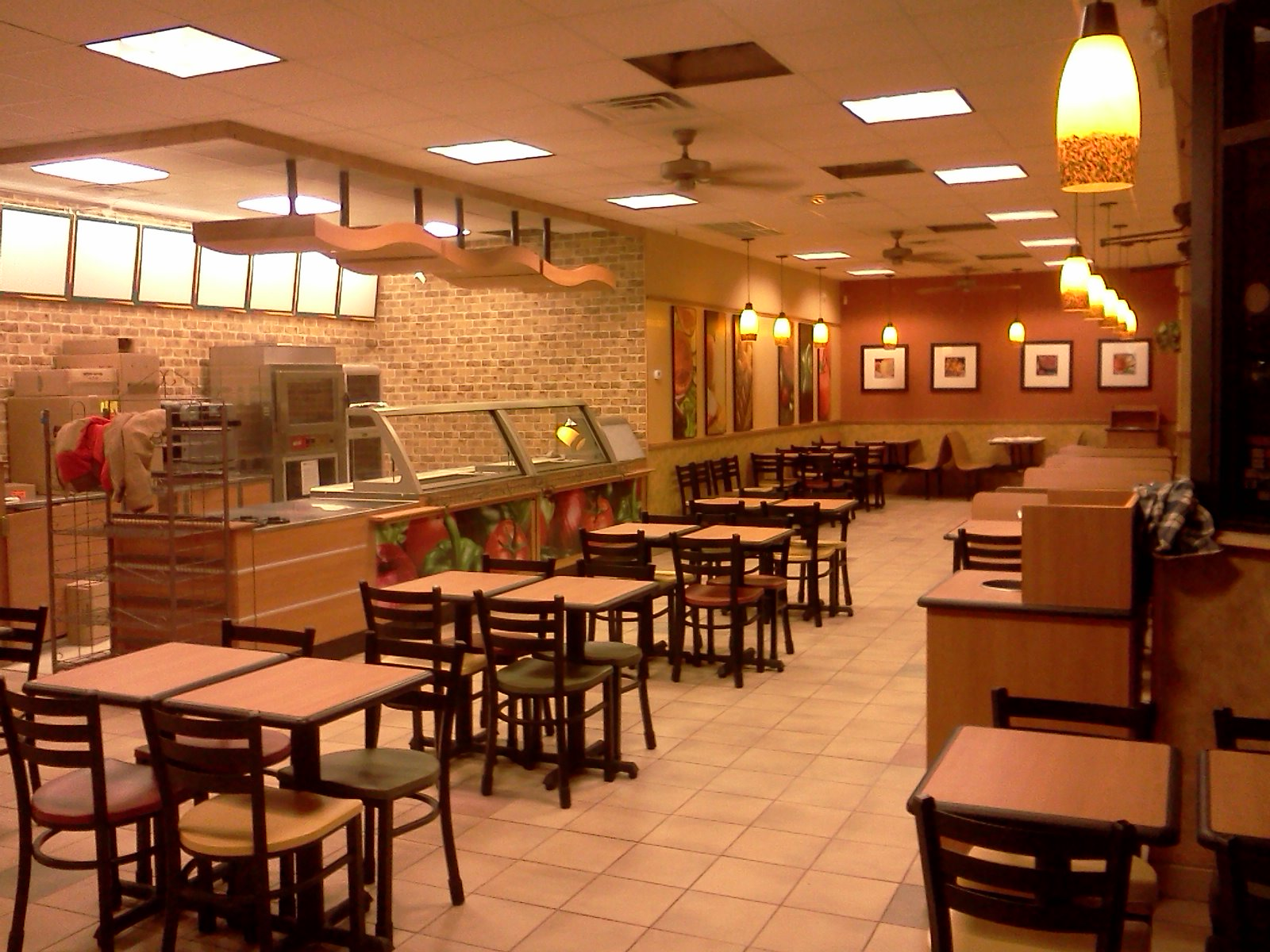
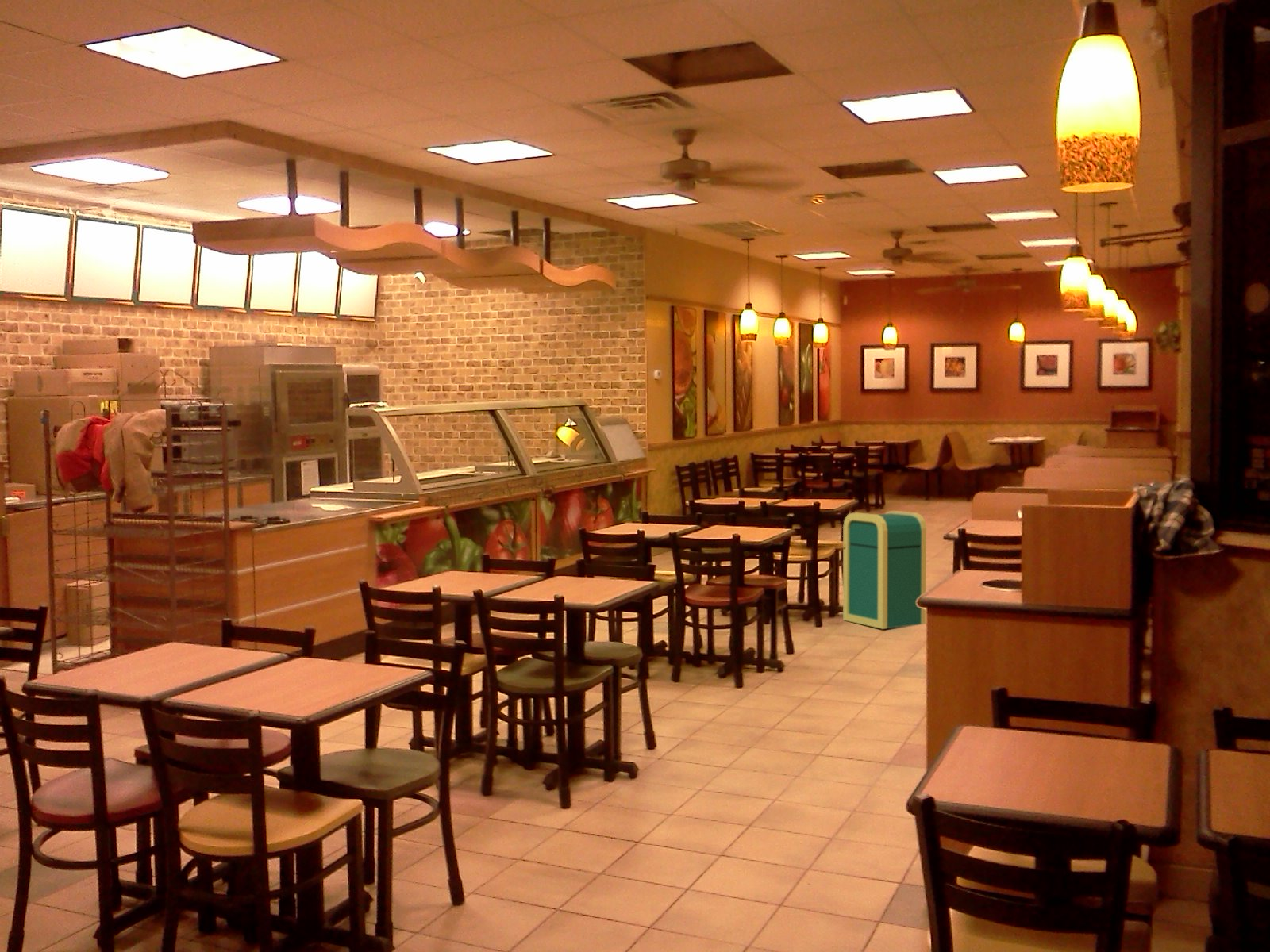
+ trash can (883, 567)
